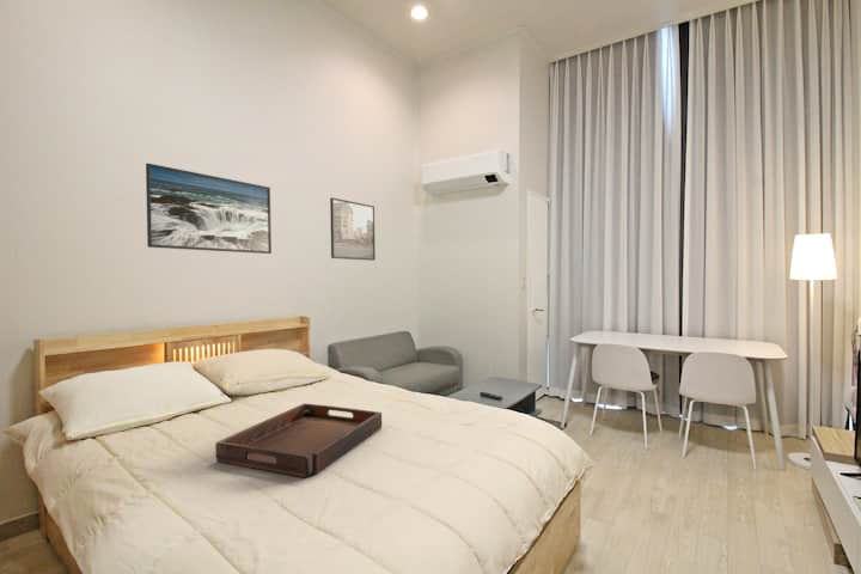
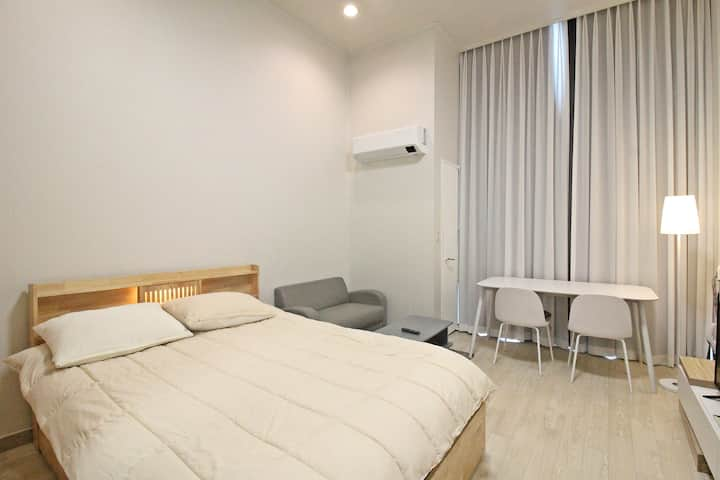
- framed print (215, 213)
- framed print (354, 231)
- serving tray (306, 433)
